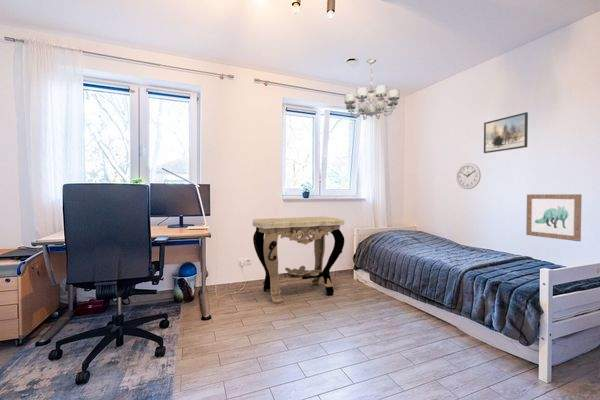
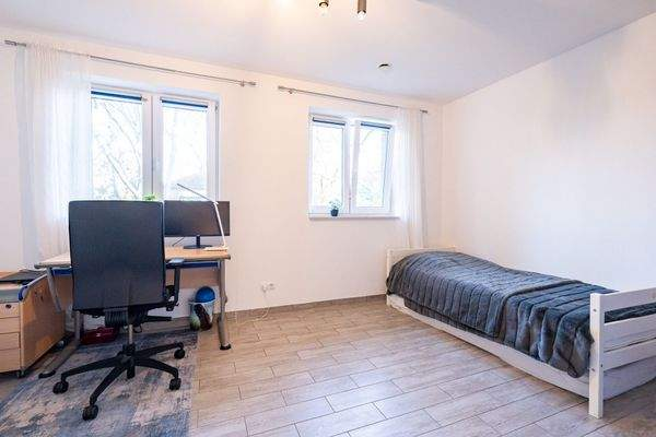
- wall clock (467, 176)
- console table (301, 266)
- chandelier (371, 89)
- wall art (551, 216)
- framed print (504, 134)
